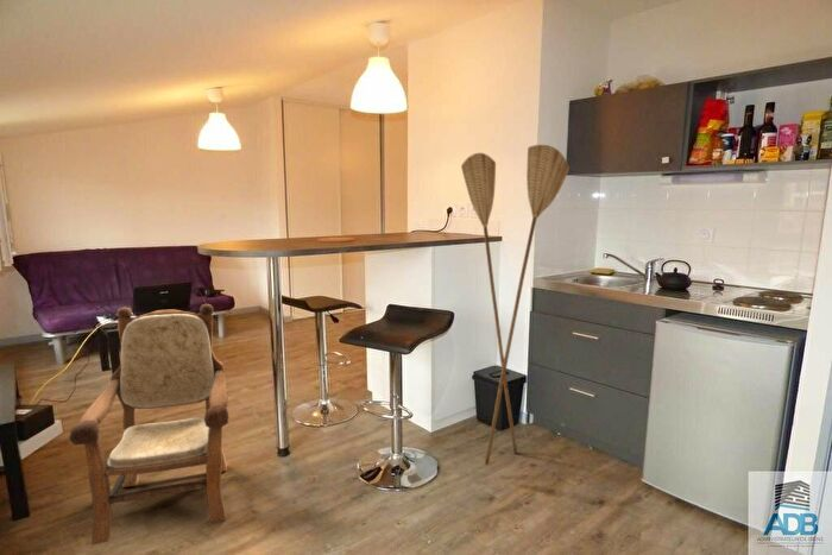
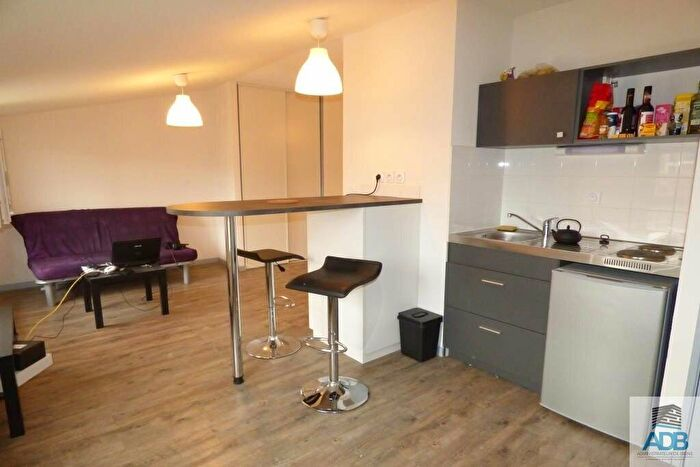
- floor lamp (513, 309)
- armchair (163, 406)
